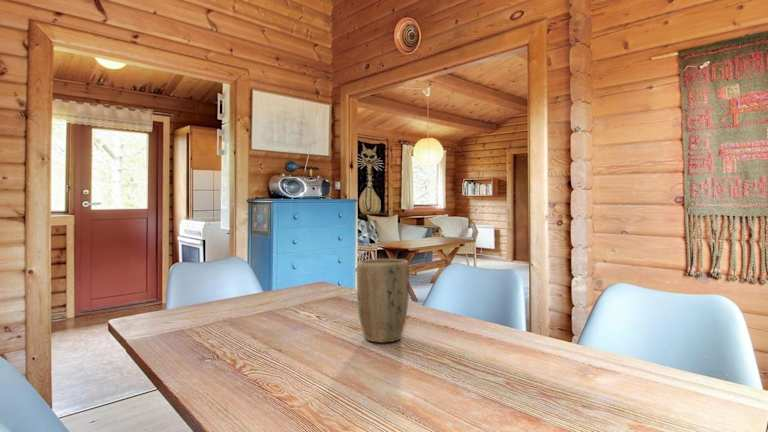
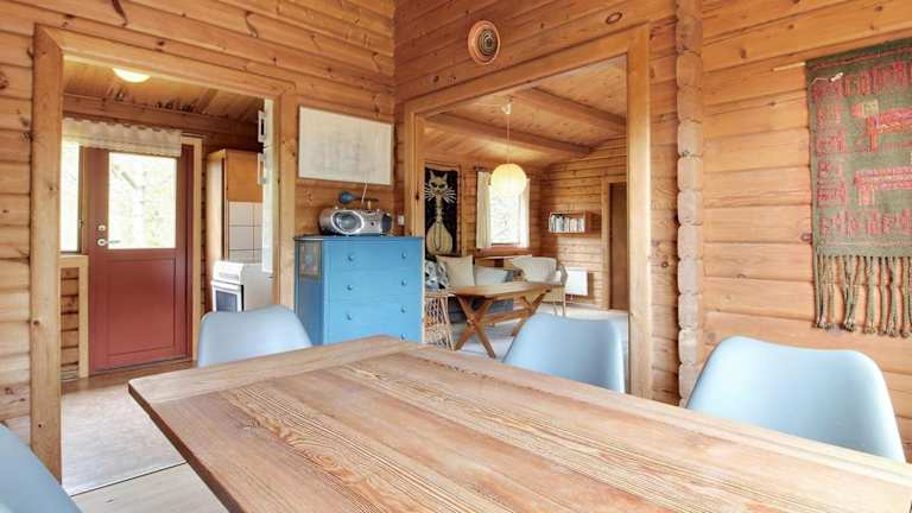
- plant pot (383, 299)
